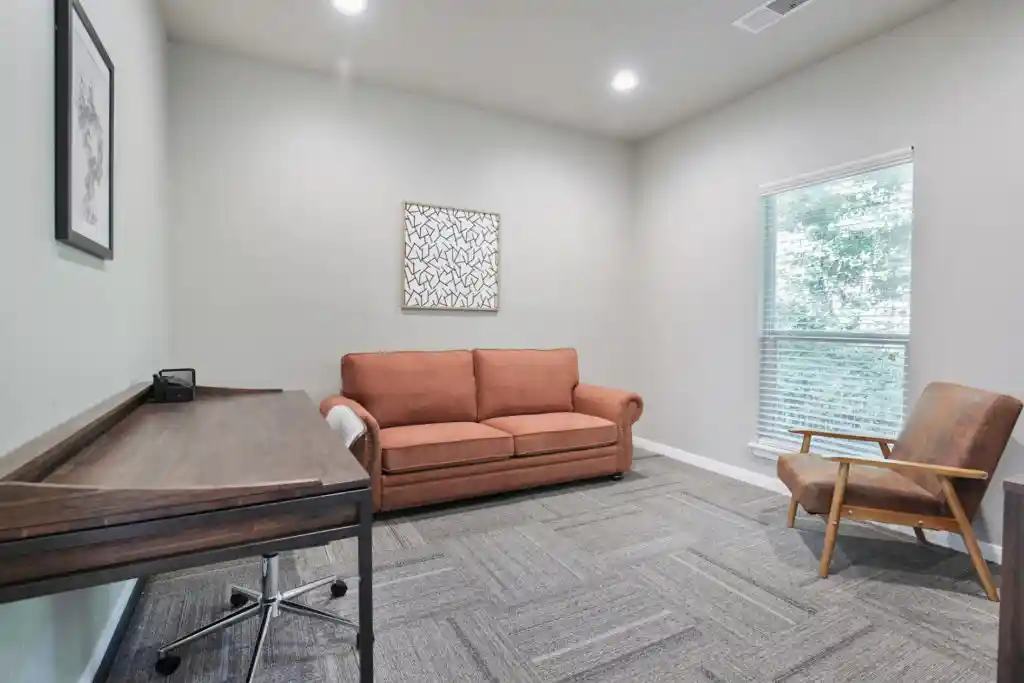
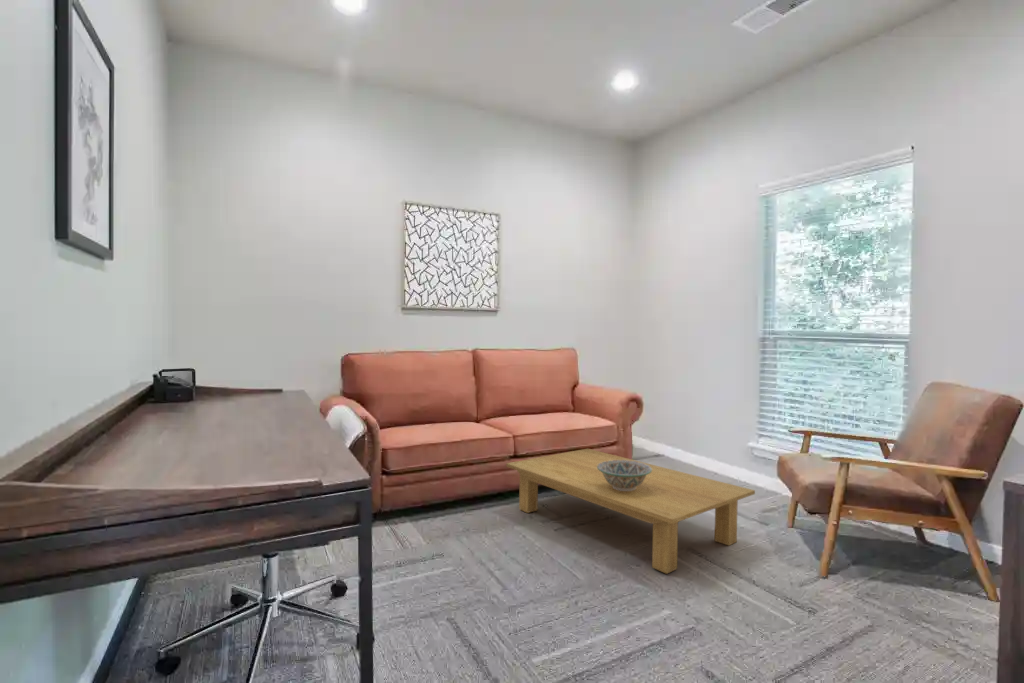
+ coffee table (619, 500)
+ decorative bowl (624, 476)
